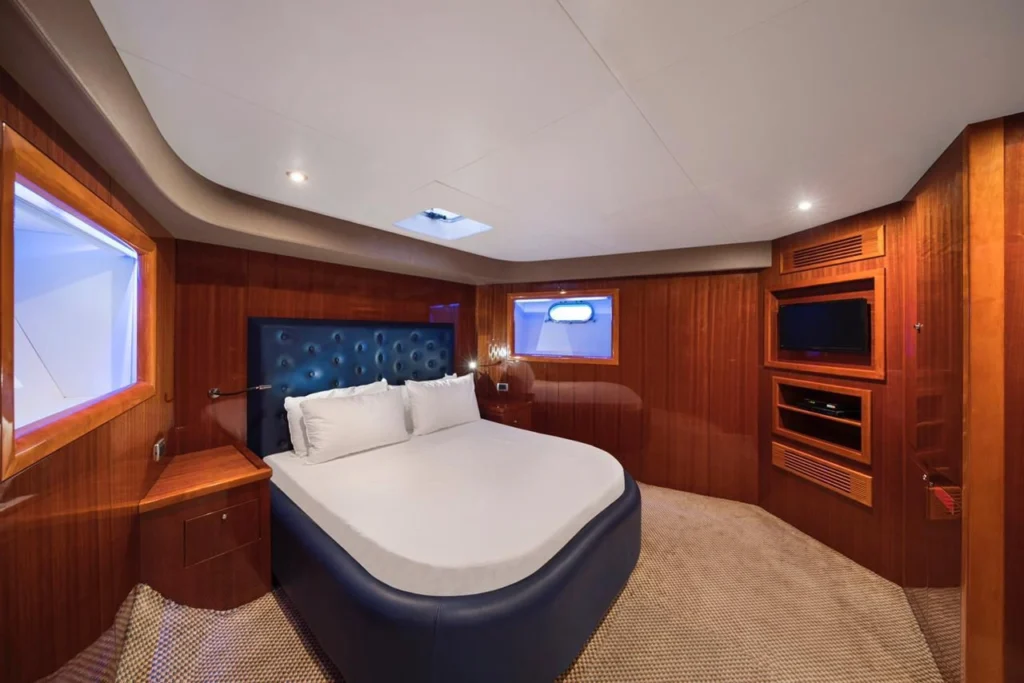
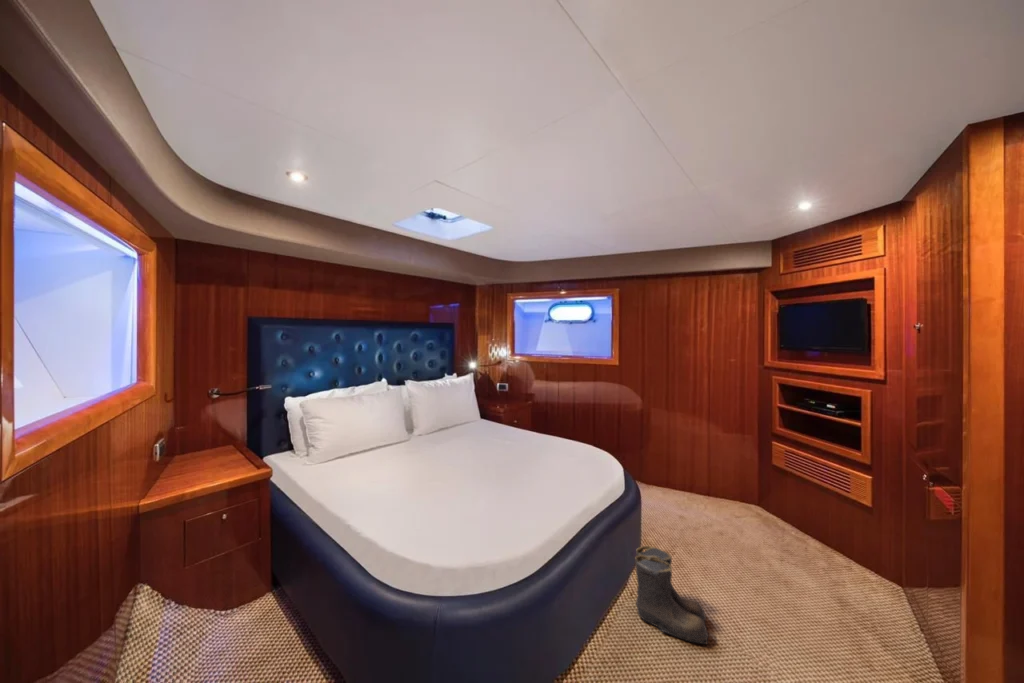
+ boots (670, 590)
